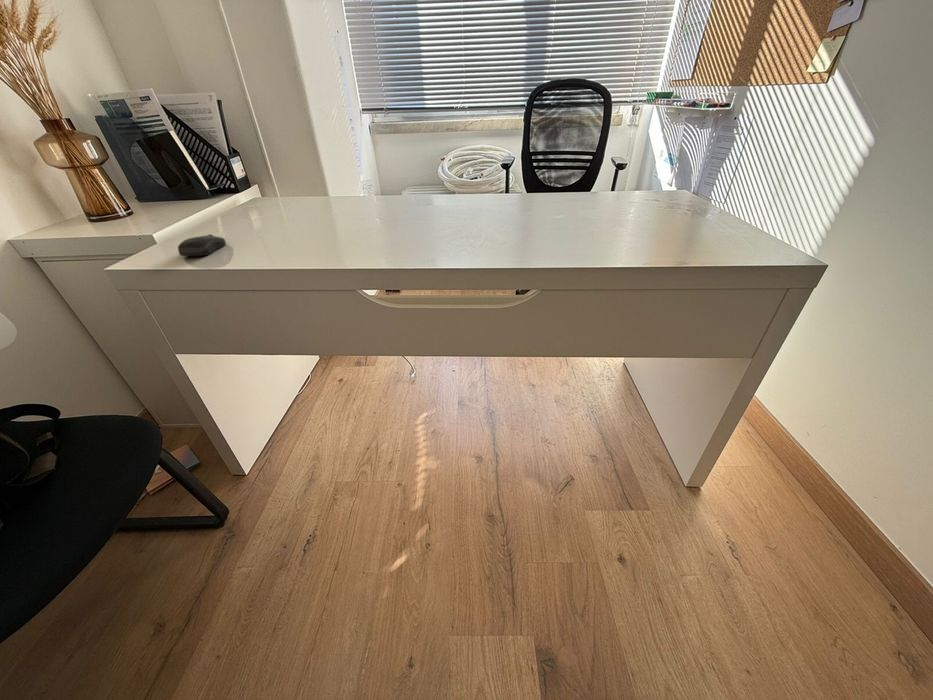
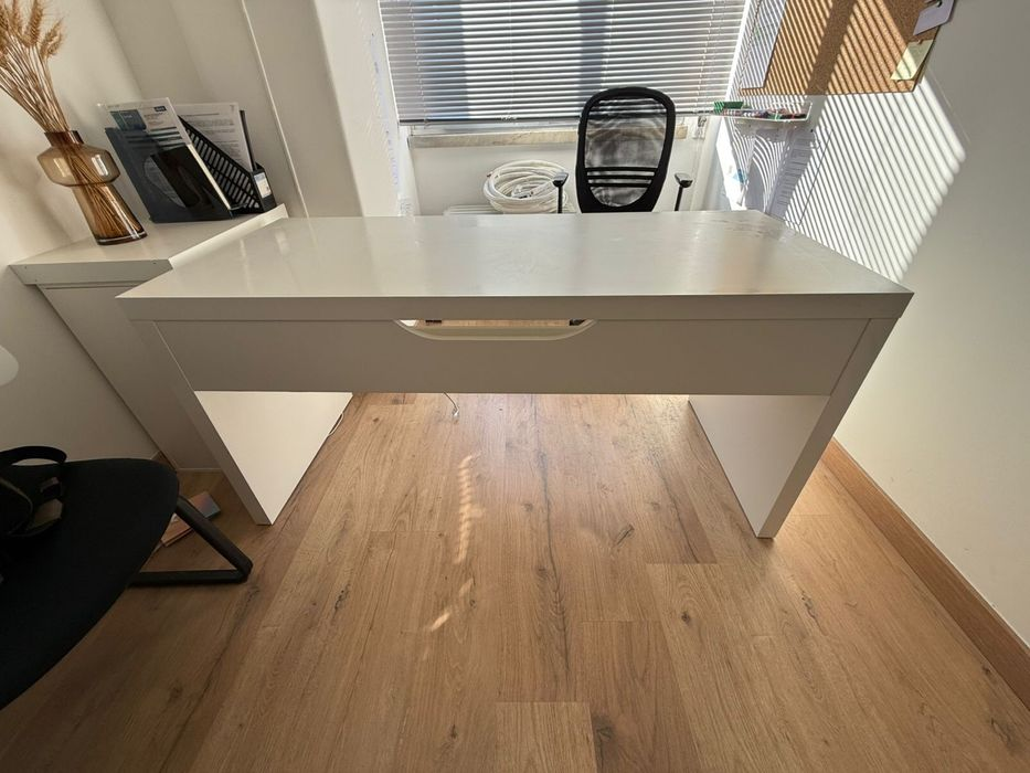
- computer mouse (201, 243)
